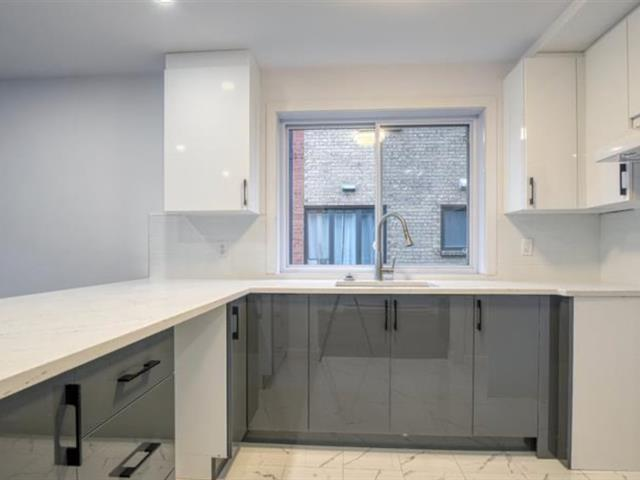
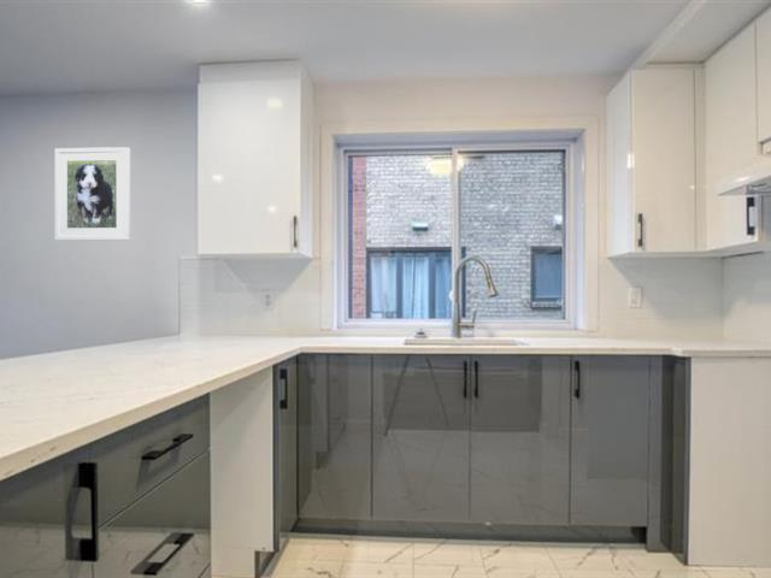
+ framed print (92, 194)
